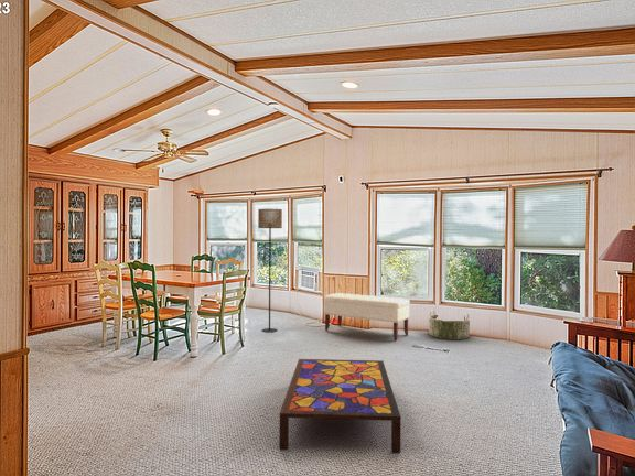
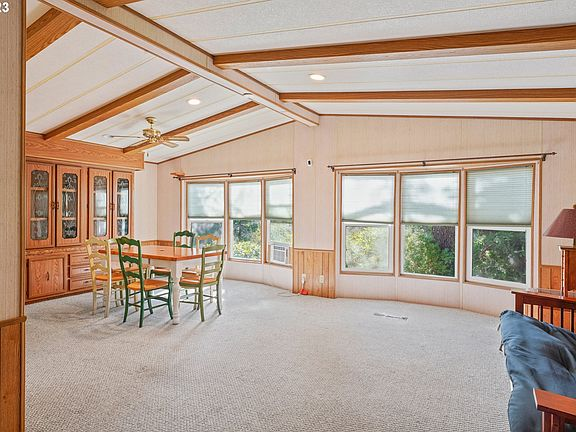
- basket (449, 323)
- coffee table (340, 397)
- floor lamp (269, 270)
- bench (365, 314)
